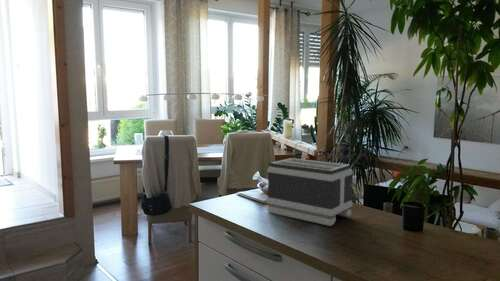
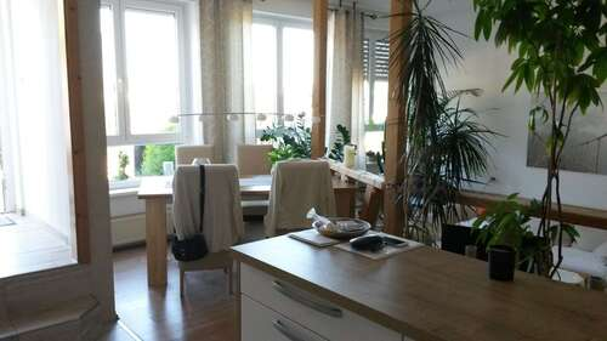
- toaster (304, 188)
